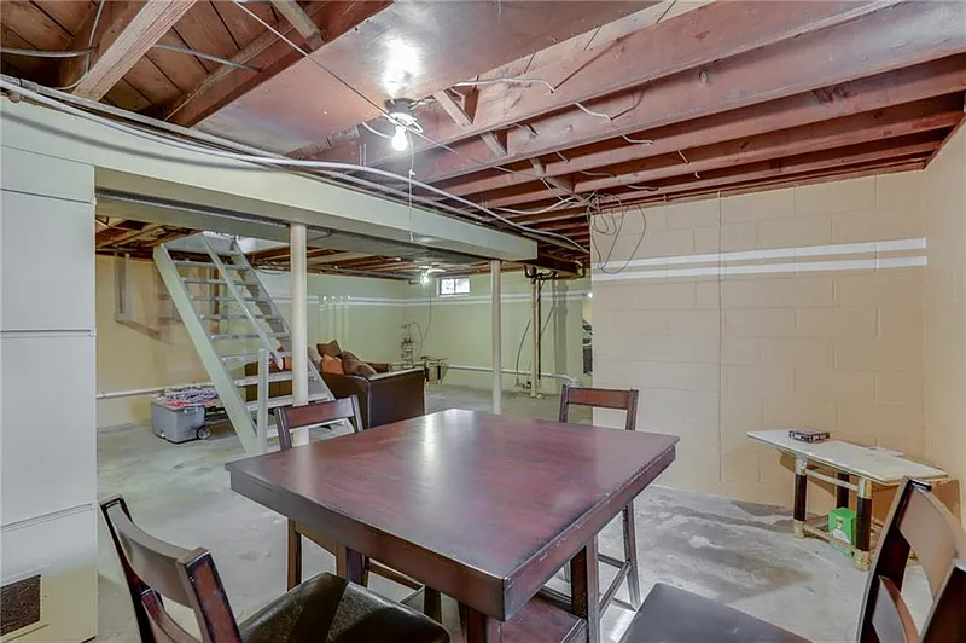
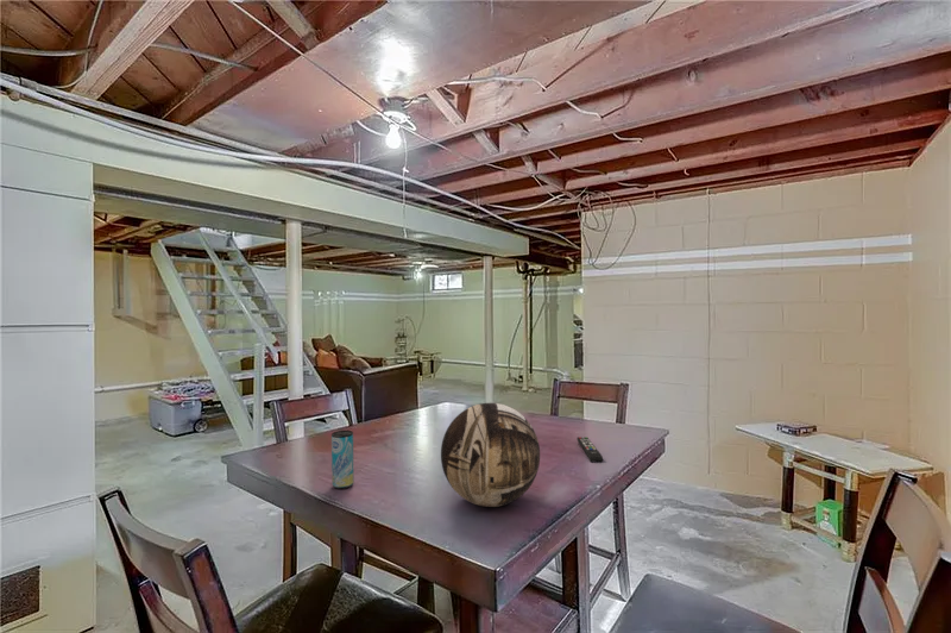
+ beverage can (342, 459)
+ decorative bowl (490, 452)
+ remote control (588, 447)
